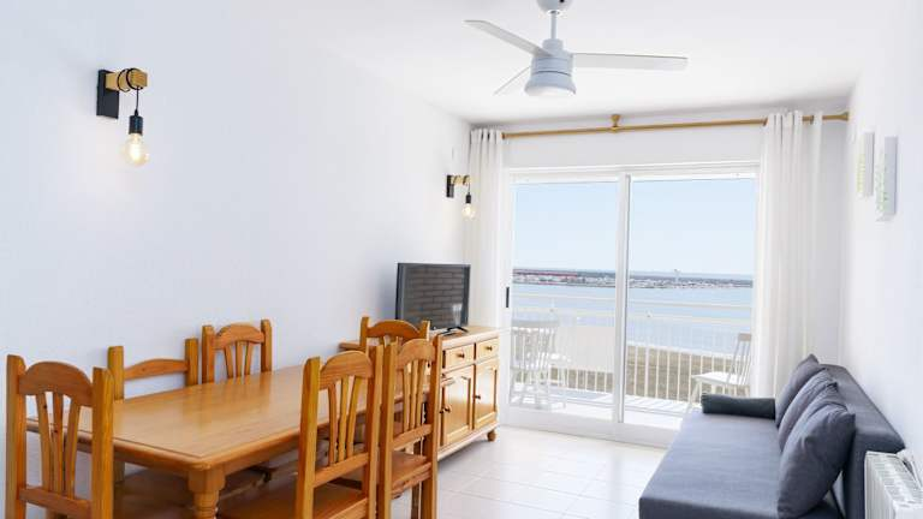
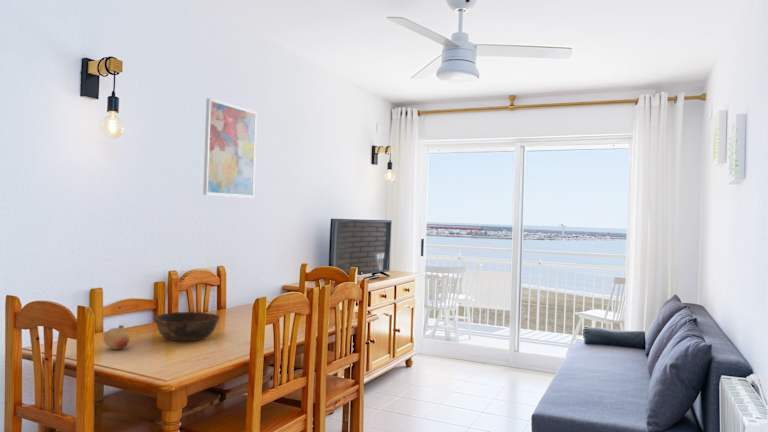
+ fruit (116, 337)
+ bowl (186, 327)
+ wall art (231, 151)
